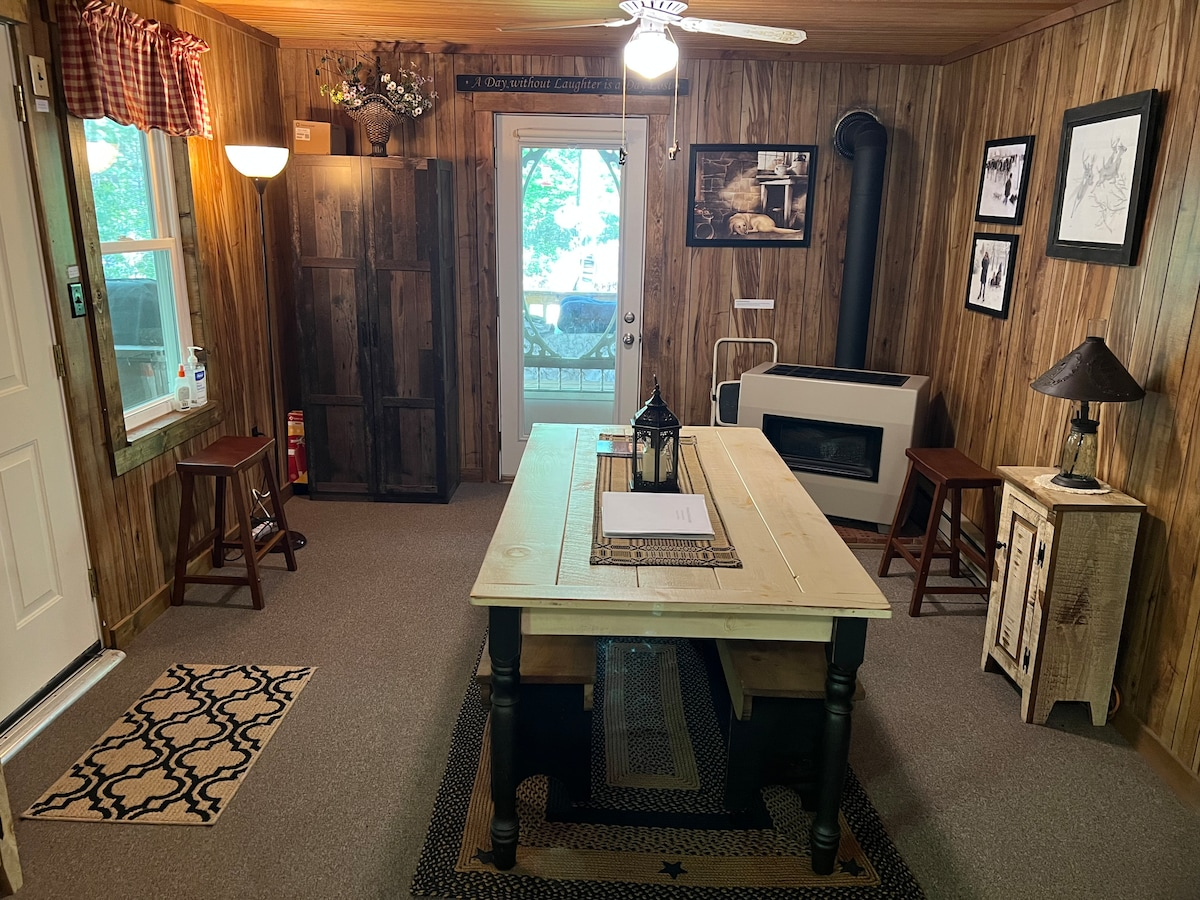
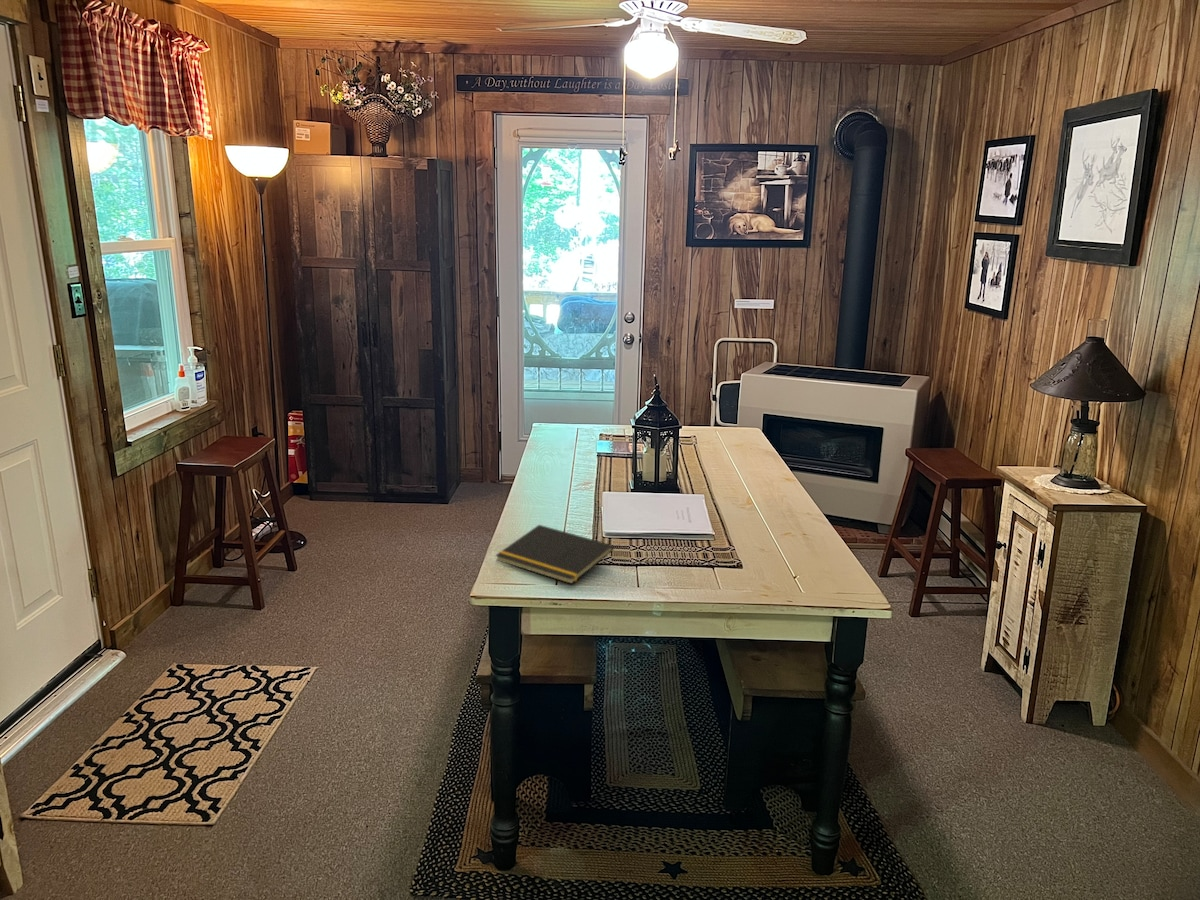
+ notepad (554, 552)
